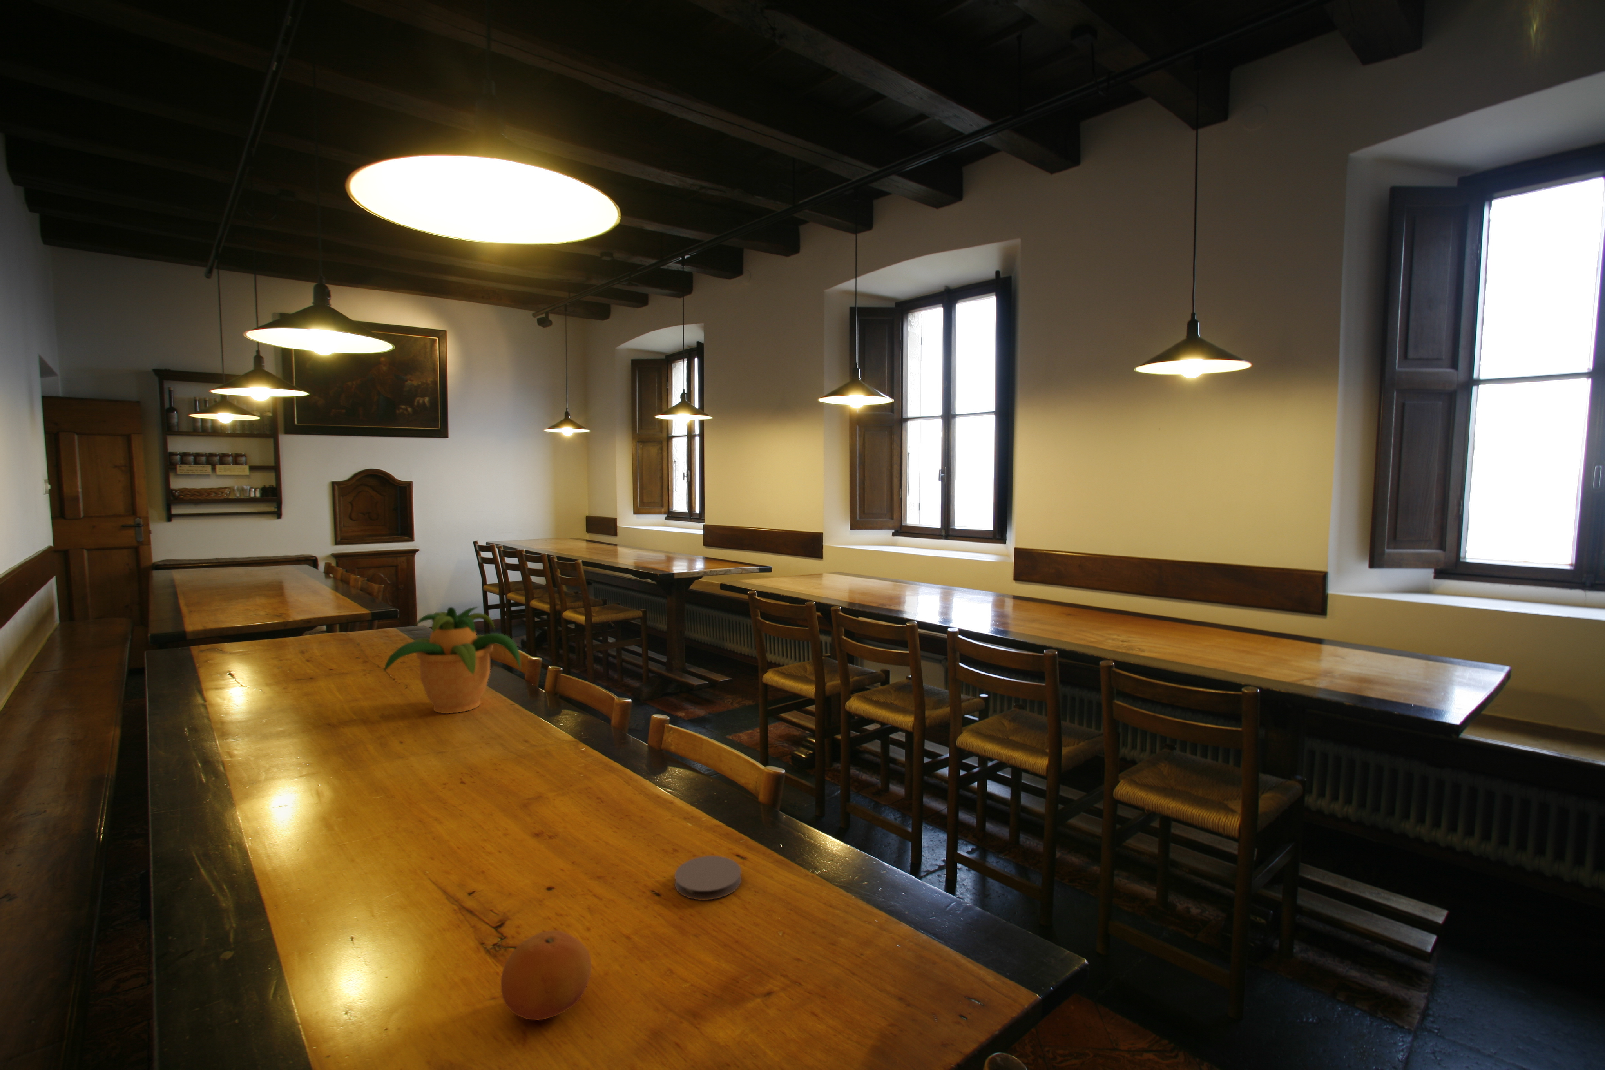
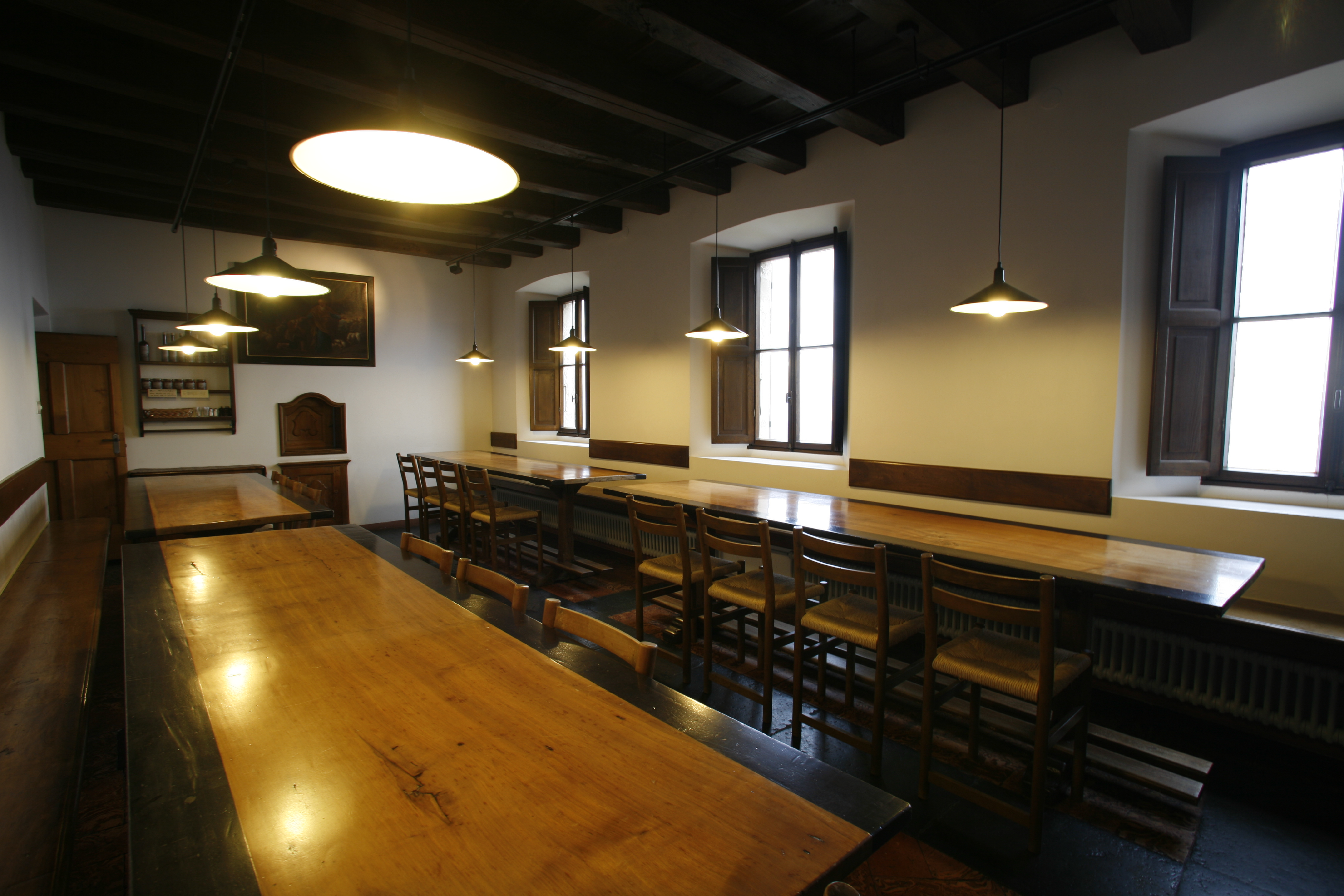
- fruit (547, 973)
- potted plant (448, 657)
- coaster (708, 877)
